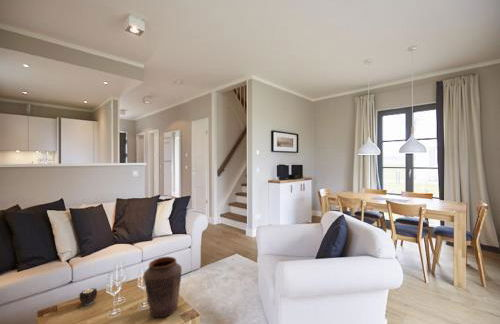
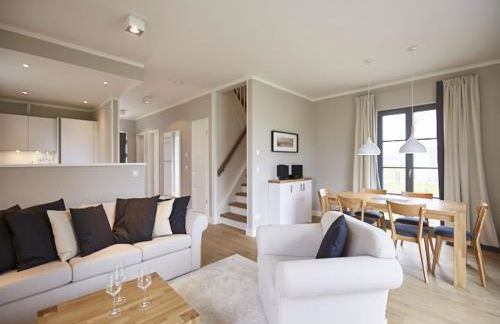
- vase (163, 285)
- candle (88, 295)
